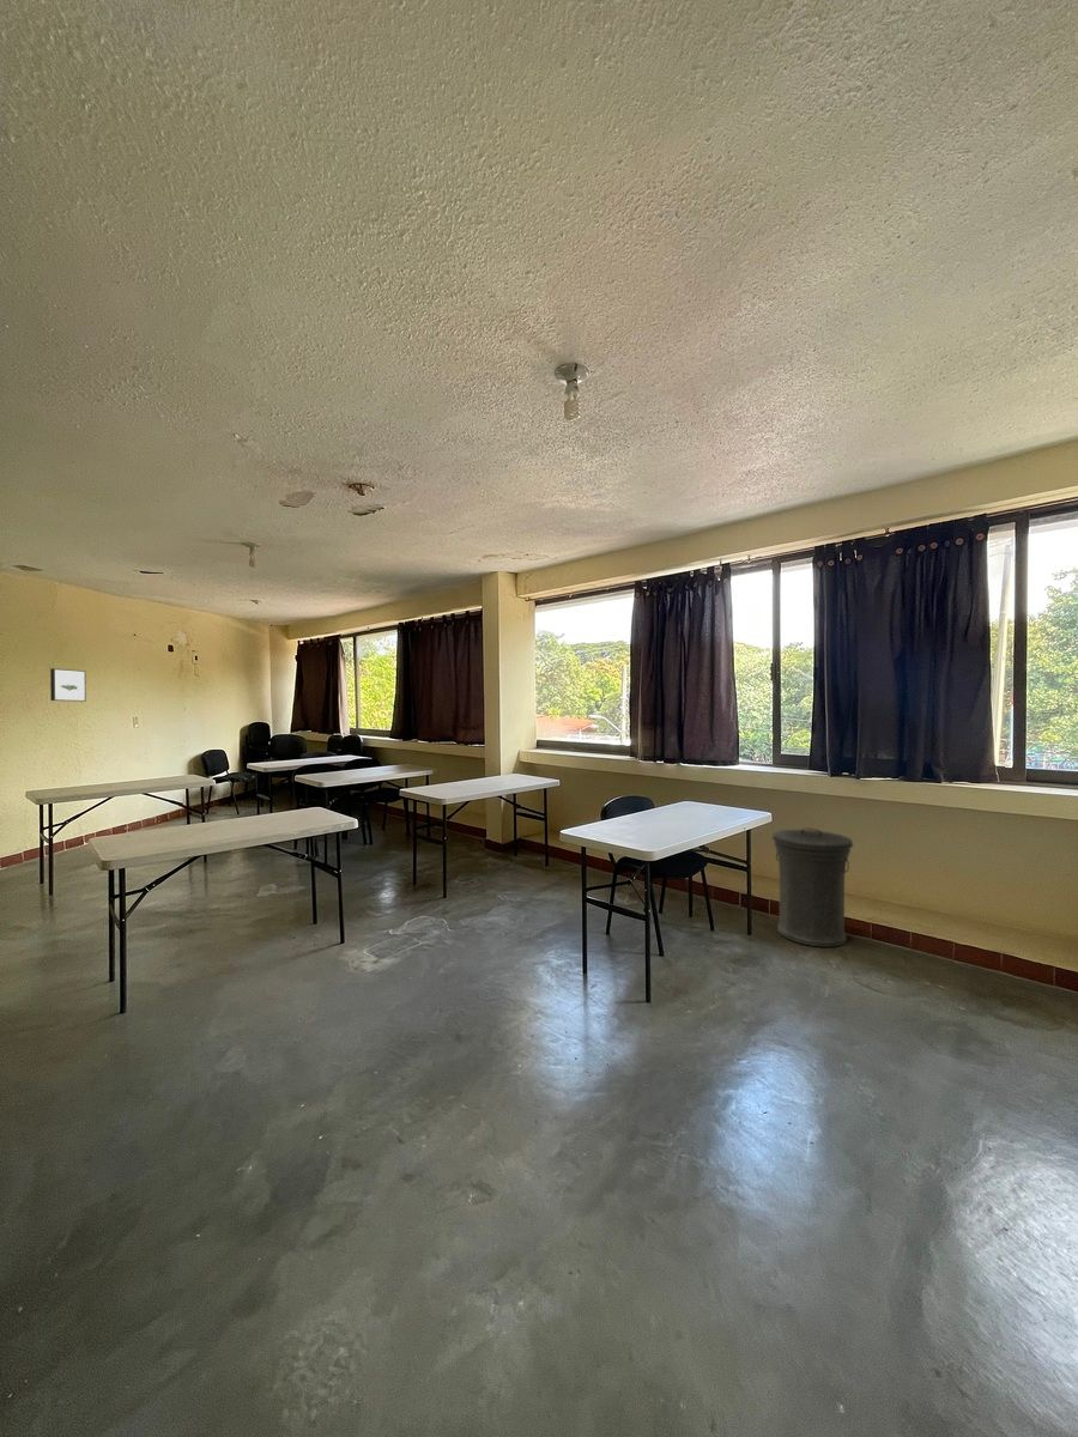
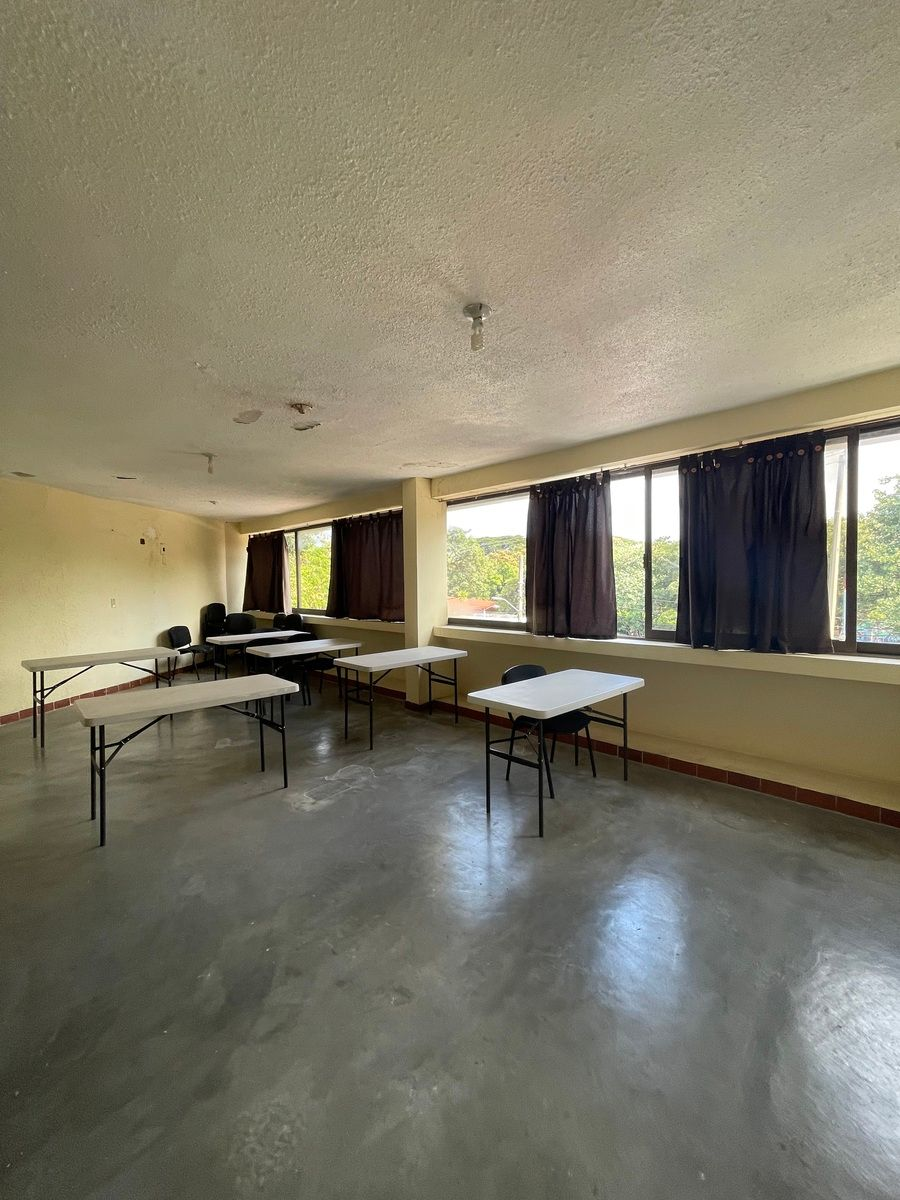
- wall art (68, 685)
- trash can (811, 880)
